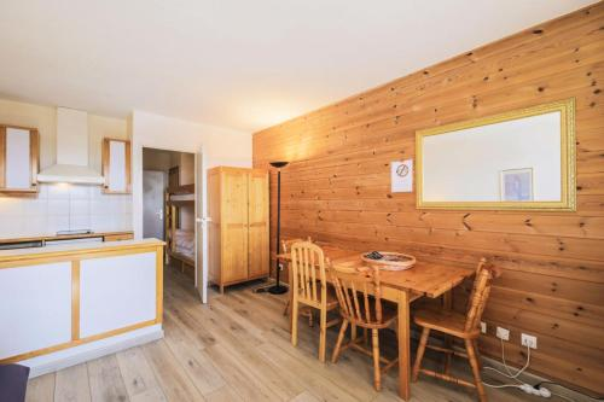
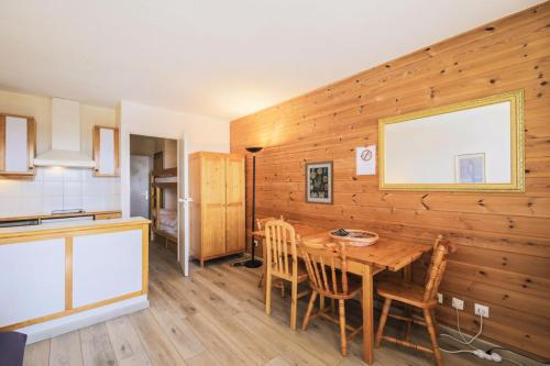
+ wall art (318, 182)
